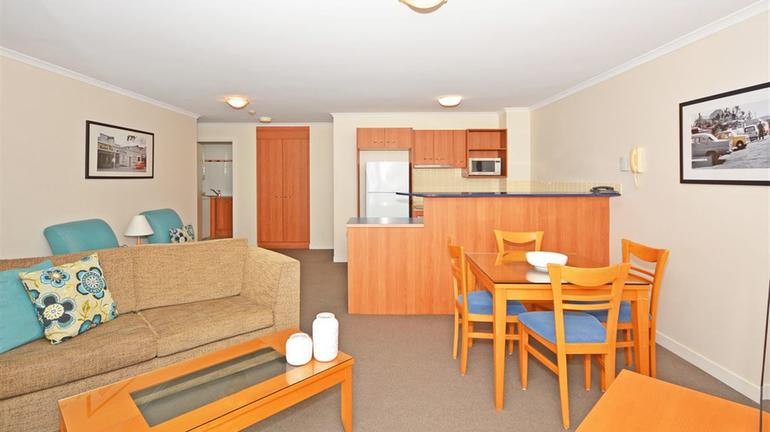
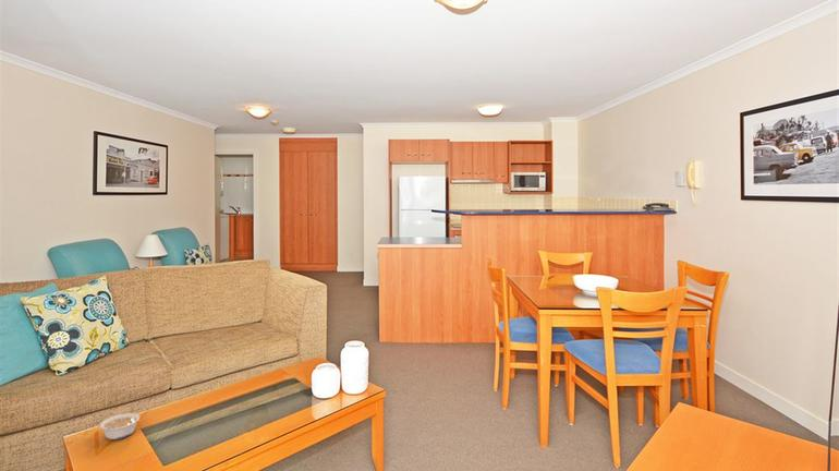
+ legume (120, 426)
